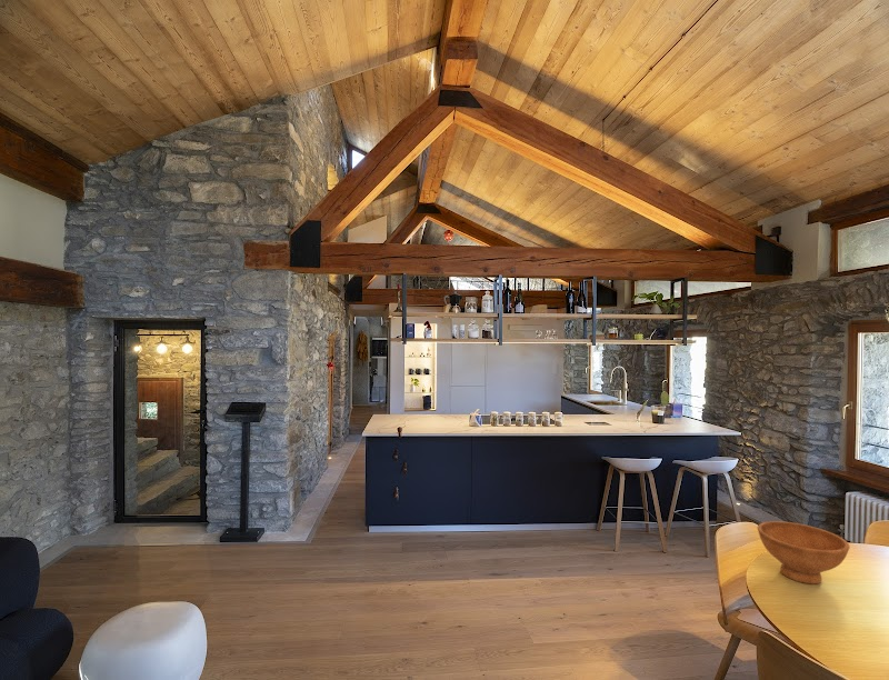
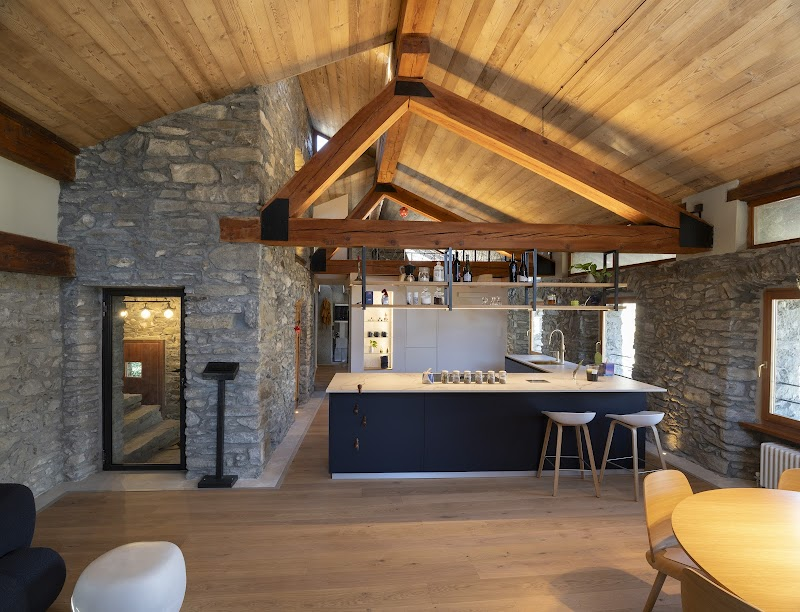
- bowl (800, 554)
